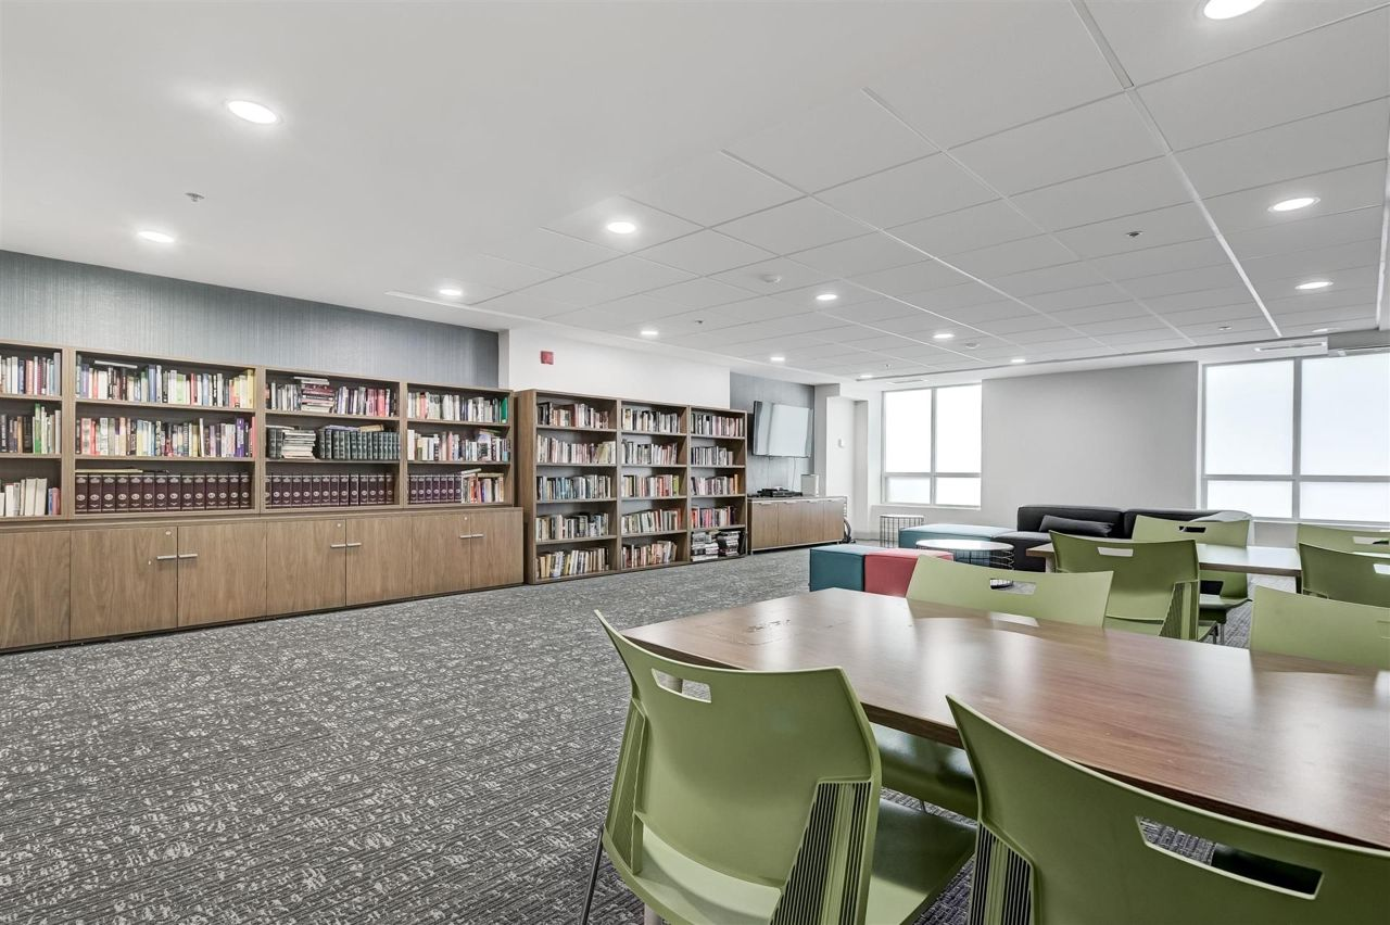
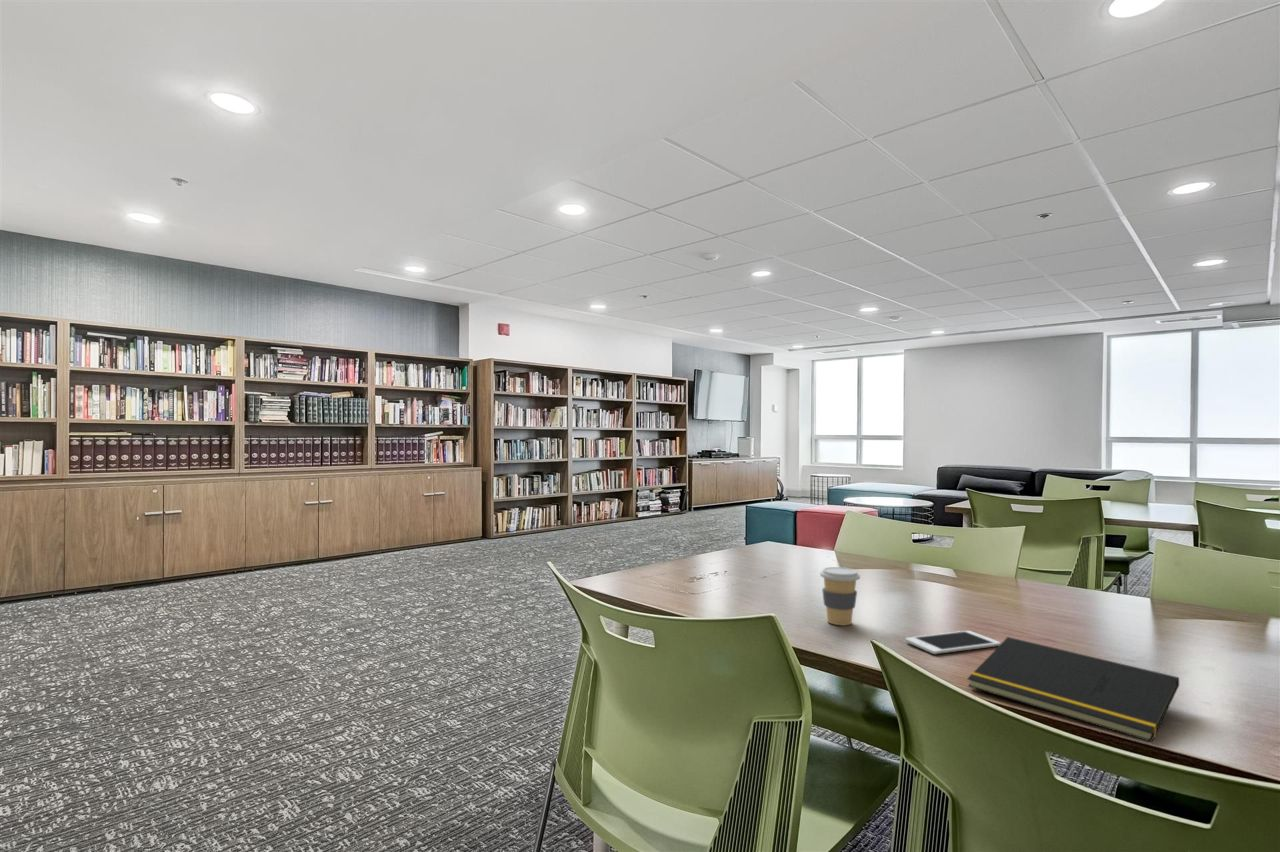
+ coffee cup (839, 596)
+ cell phone (952, 641)
+ notepad (1069, 681)
